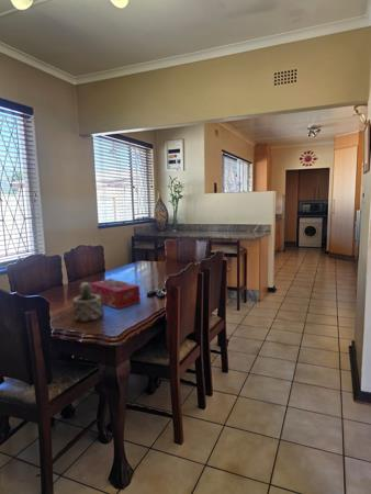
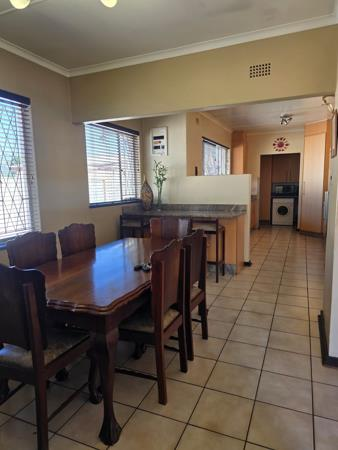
- tissue box (114, 292)
- succulent plant (87, 300)
